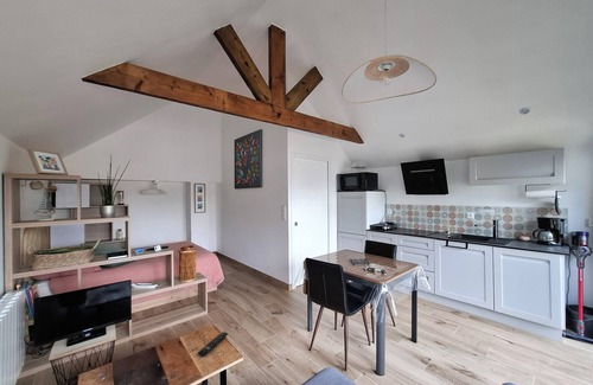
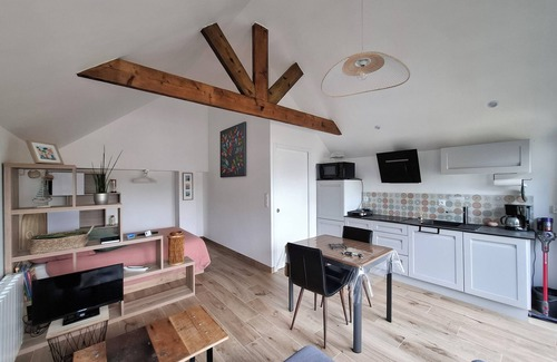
- remote control (213, 342)
